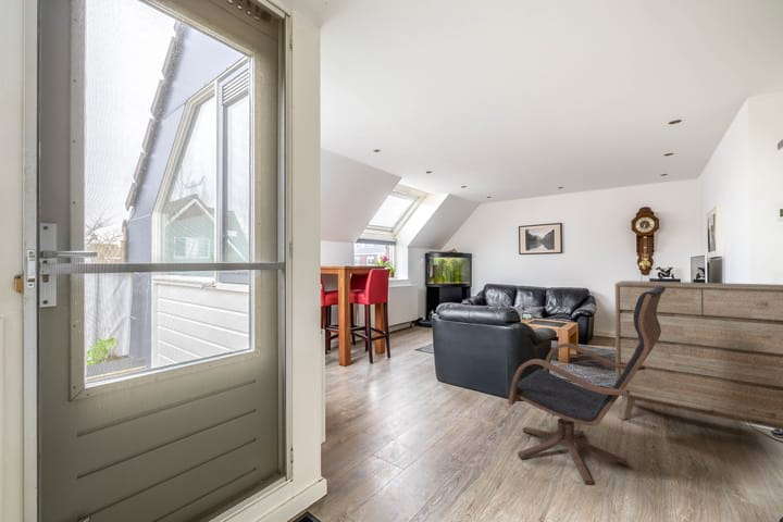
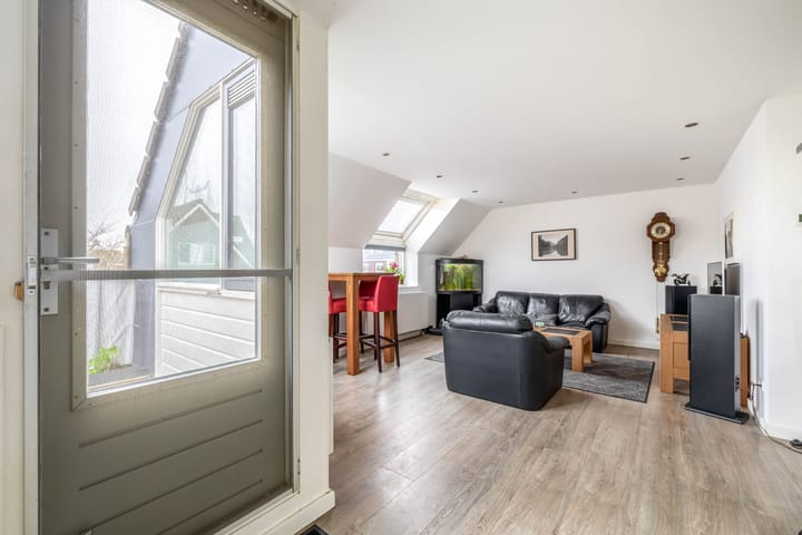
- lounge chair (580, 378)
- dresser (701, 355)
